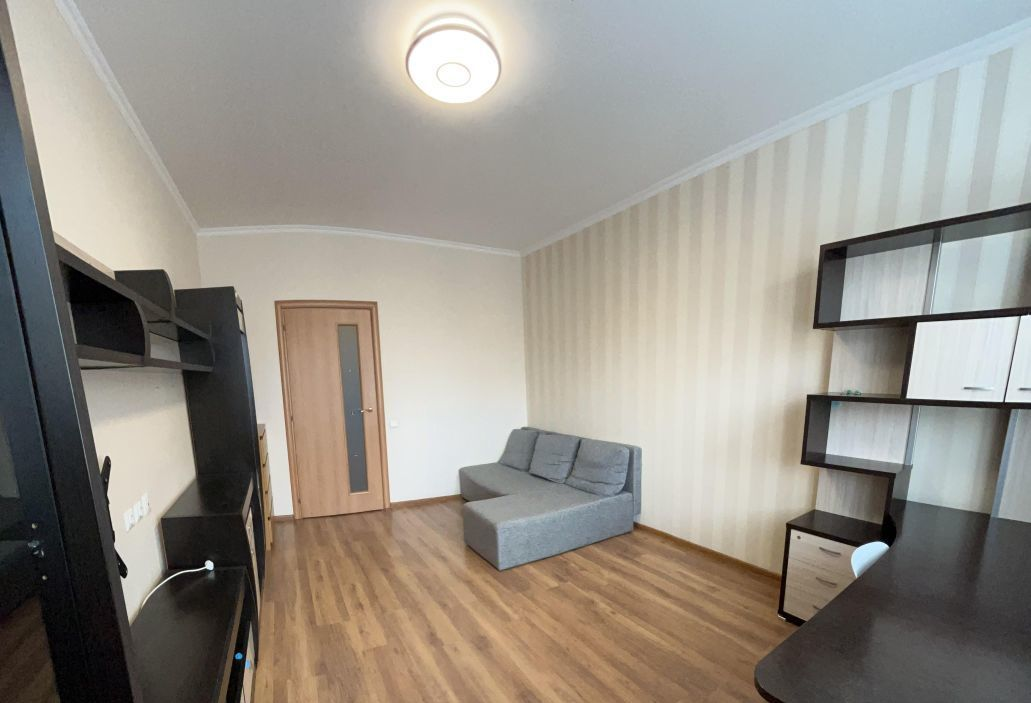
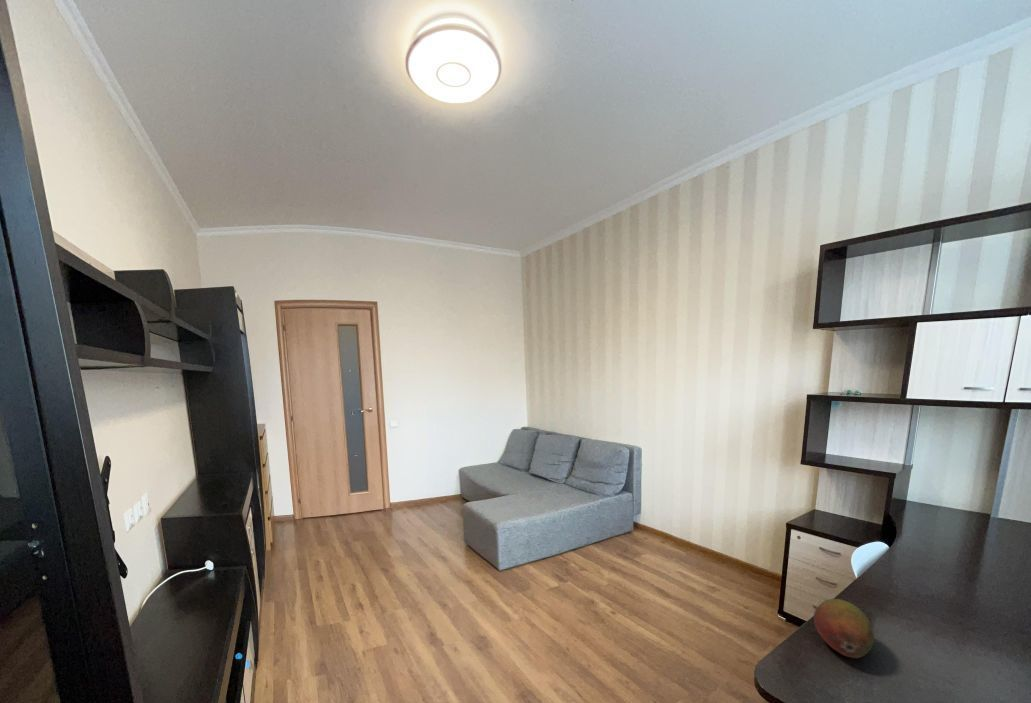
+ fruit (843, 625)
